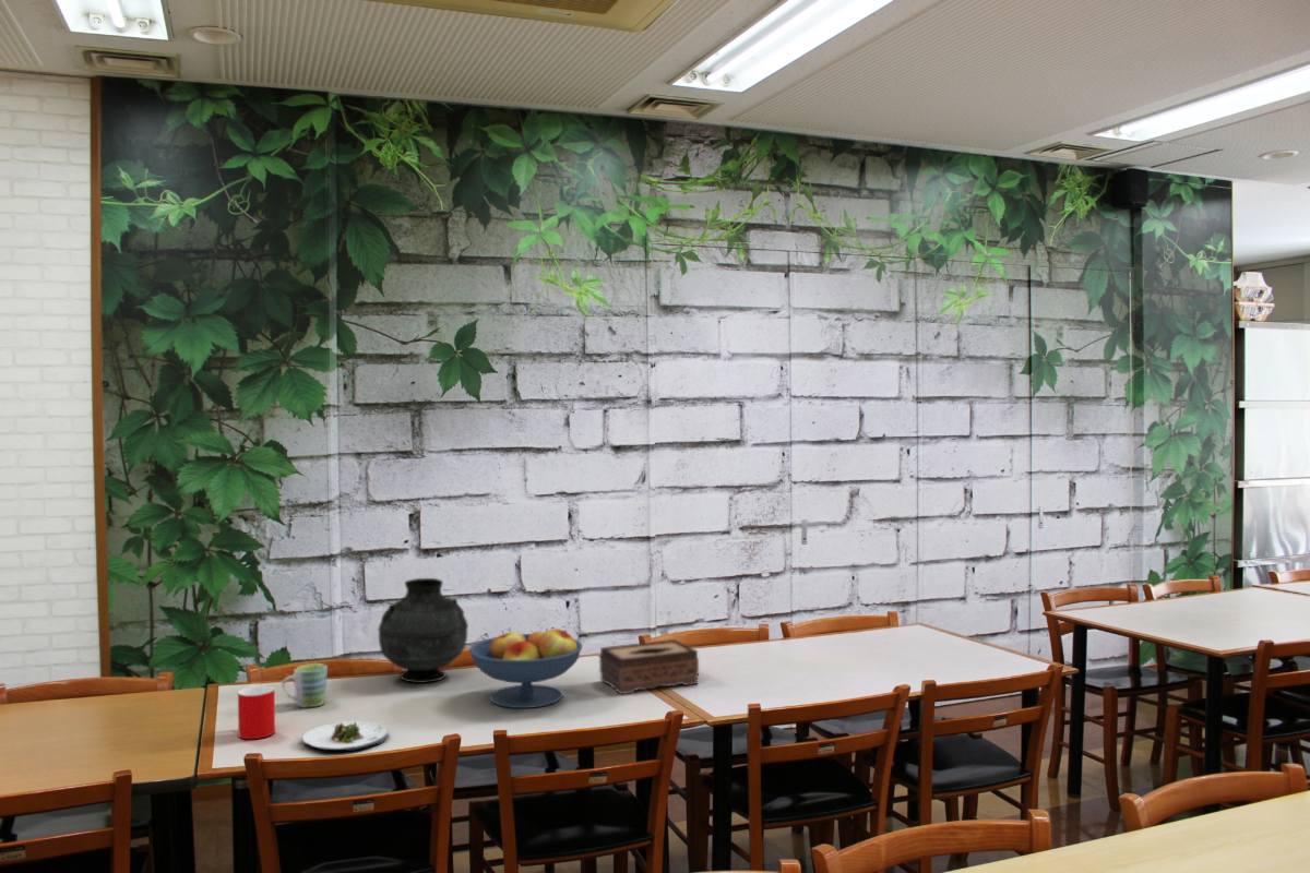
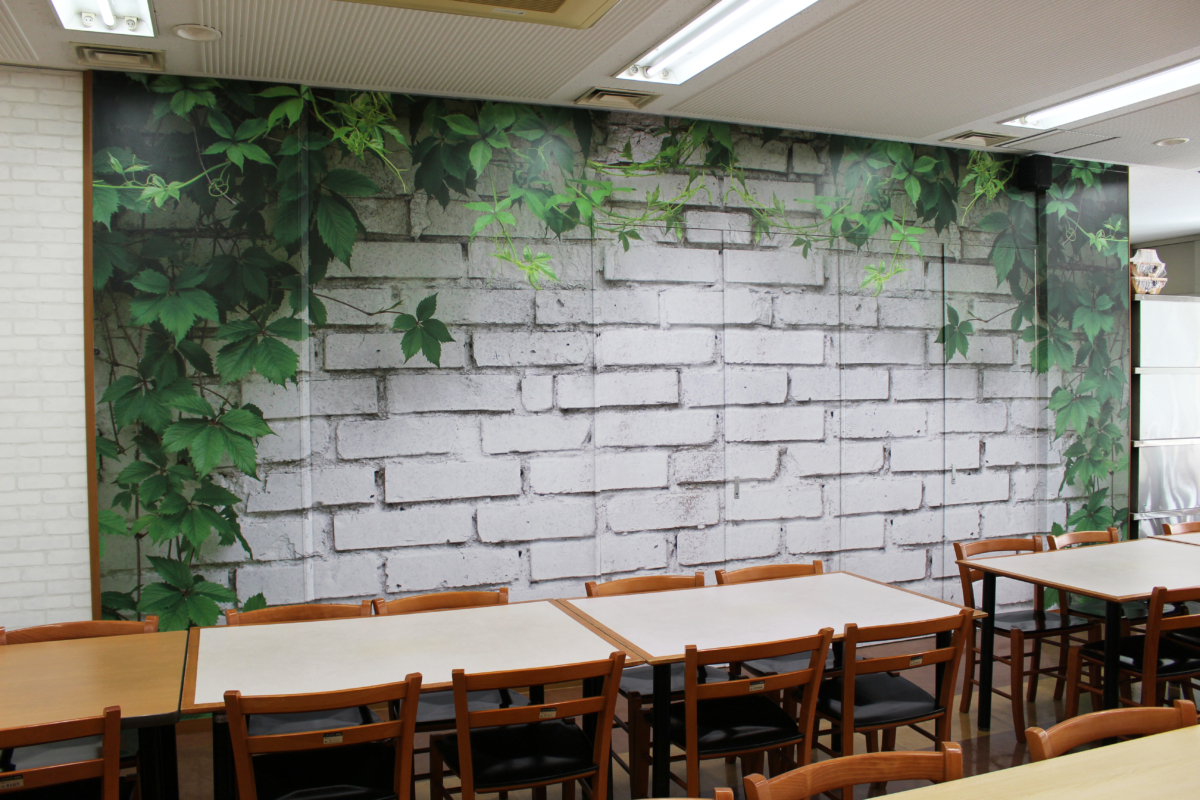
- mug (305, 685)
- tissue box (648, 665)
- salad plate (346, 730)
- cup (253, 710)
- vase (424, 629)
- fruit bowl (526, 662)
